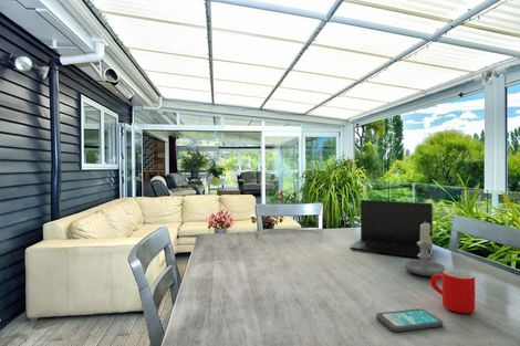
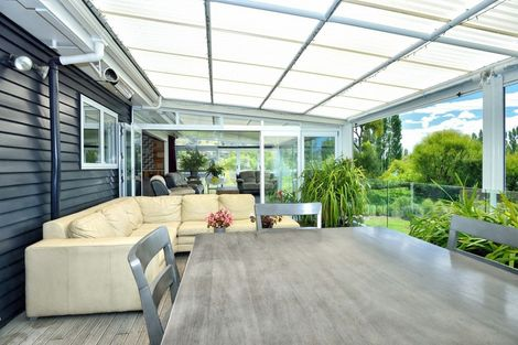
- smartphone (408, 318)
- mug (450, 289)
- candle (424, 247)
- laptop (391, 226)
